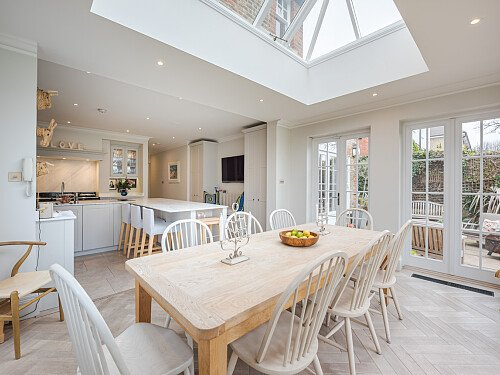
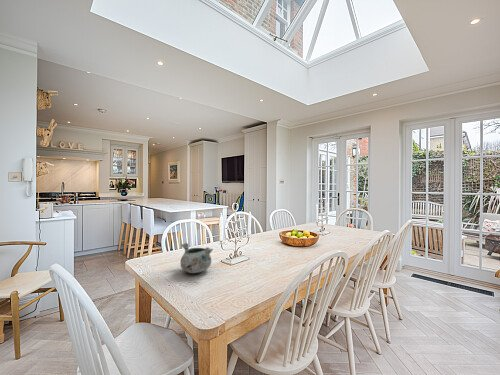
+ decorative bowl (195, 257)
